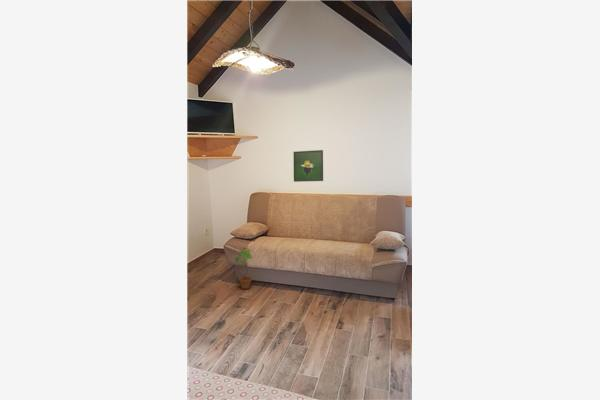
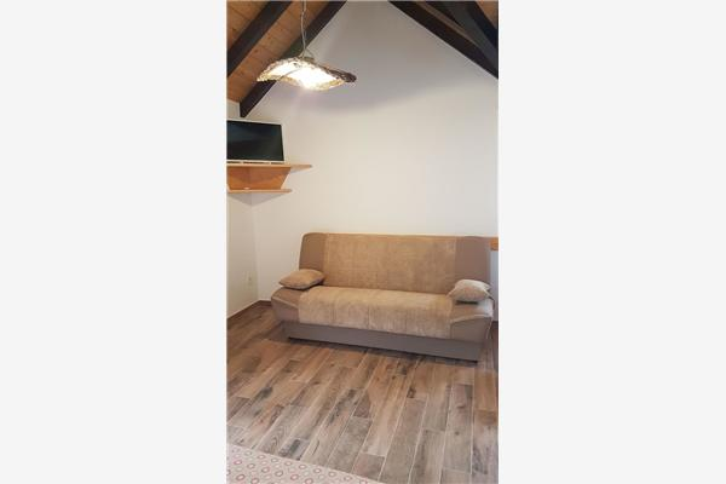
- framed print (308, 166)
- potted plant (245, 266)
